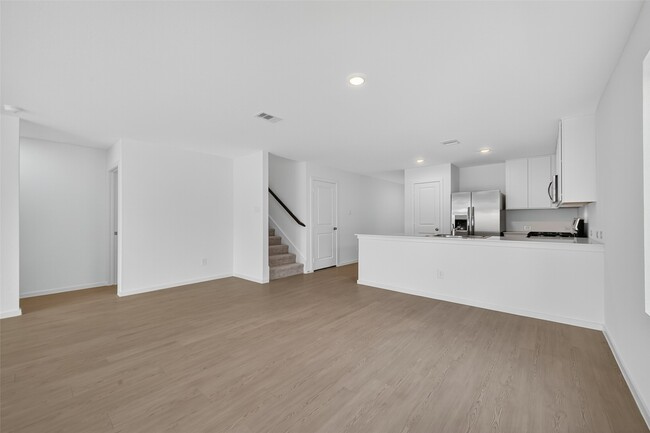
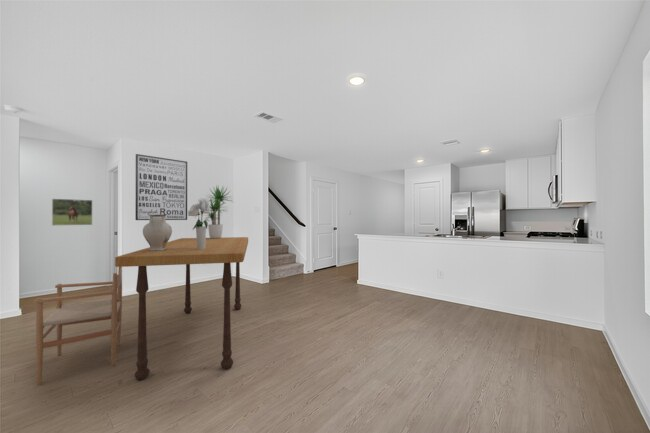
+ bouquet (199, 222)
+ ceramic jug (157, 231)
+ dining table (189, 288)
+ wall art (163, 189)
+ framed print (72, 212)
+ potted plant (217, 210)
+ chair (85, 316)
